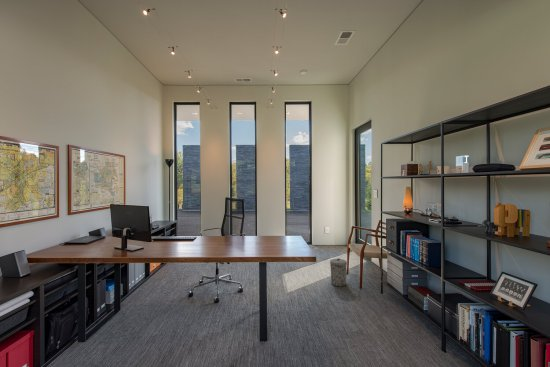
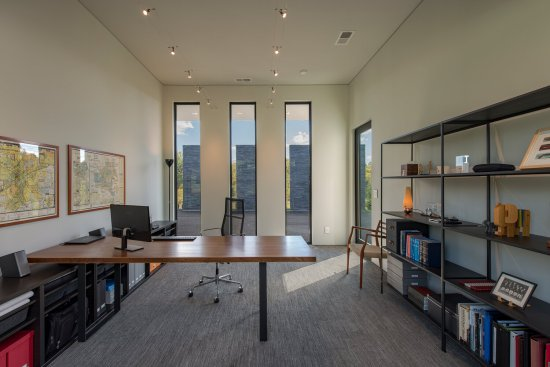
- trash can (338, 271)
